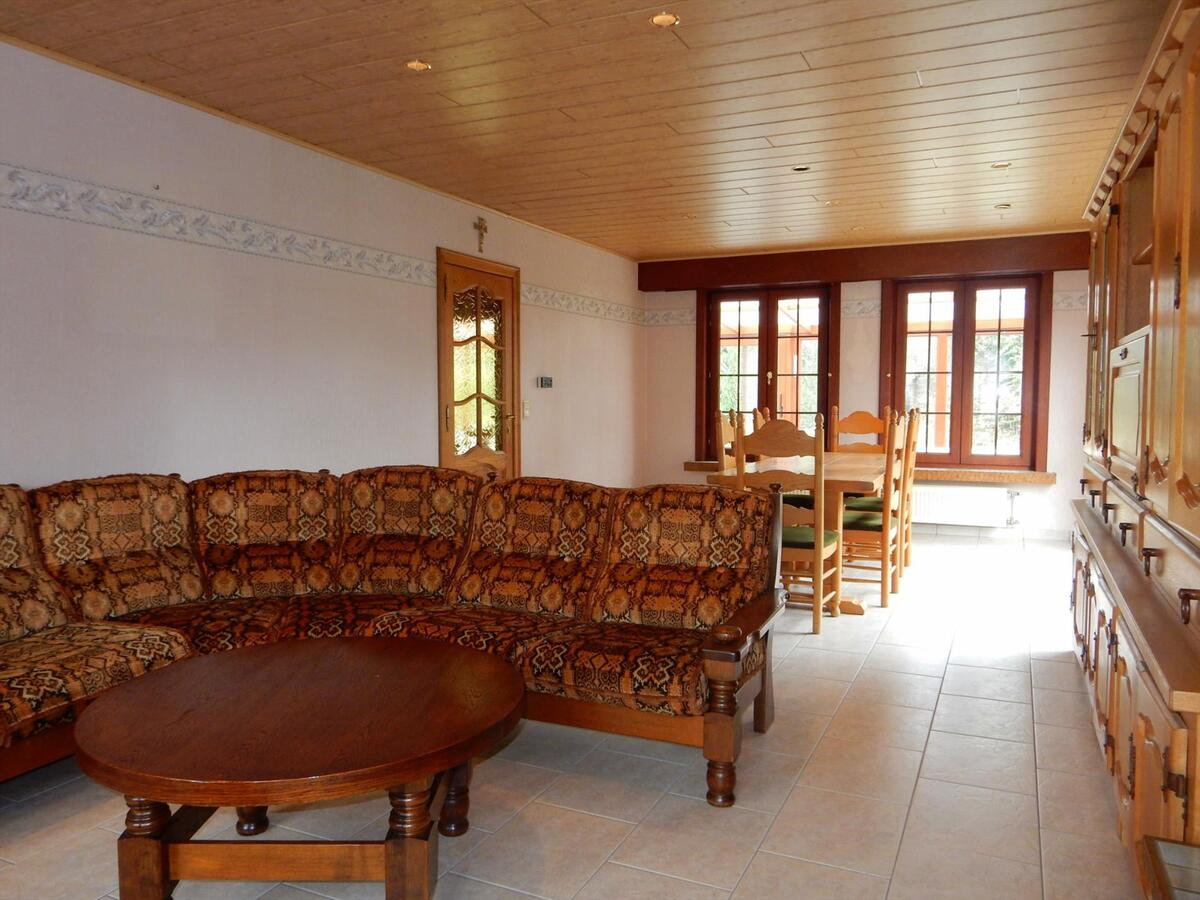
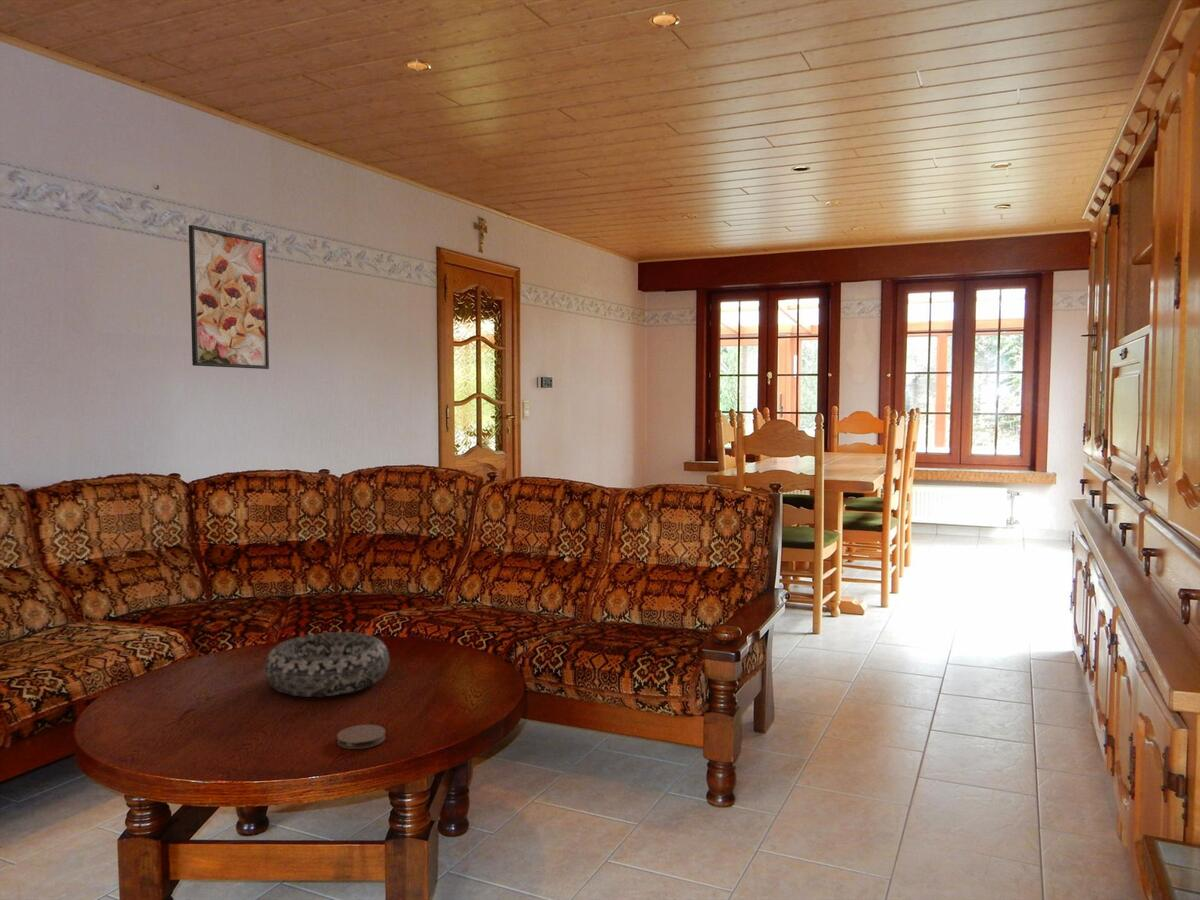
+ decorative bowl (328, 663)
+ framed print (230, 300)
+ coaster (361, 736)
